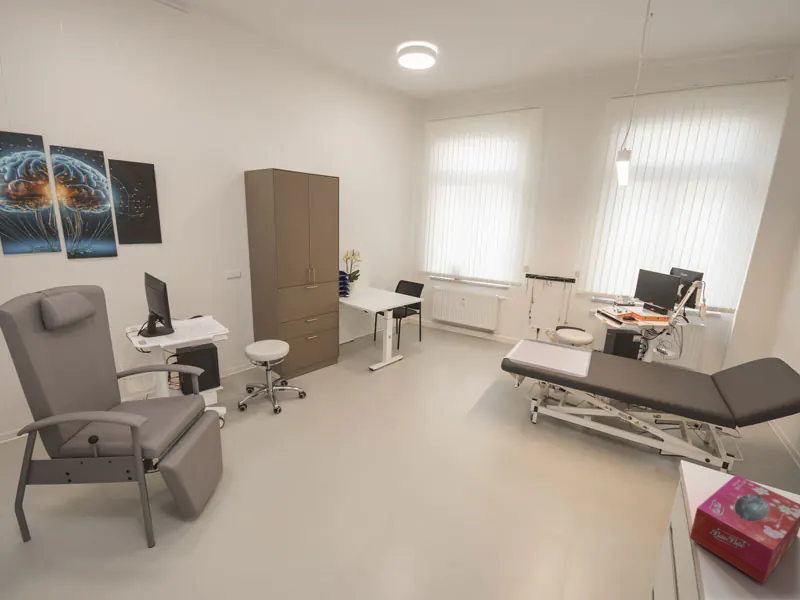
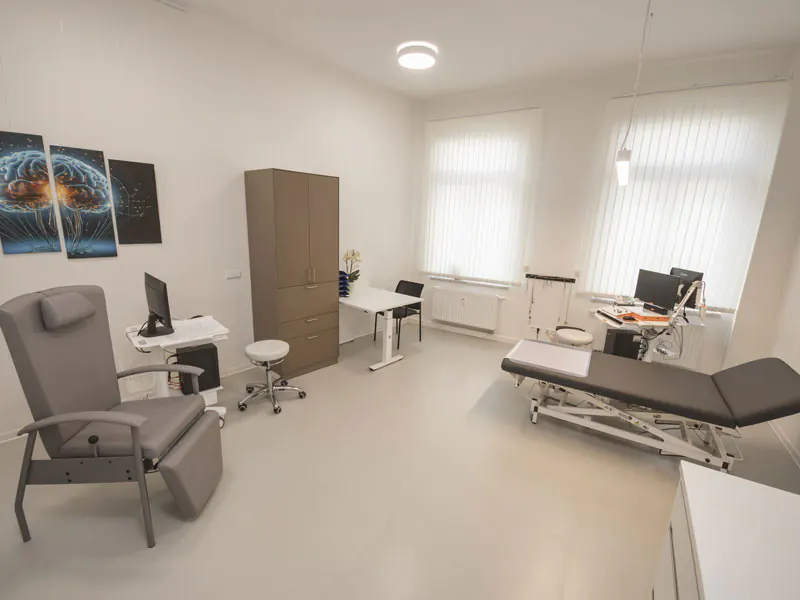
- tissue box (748, 522)
